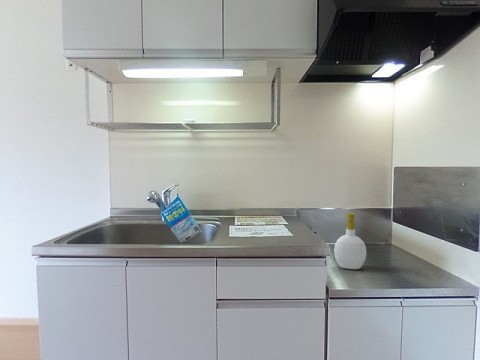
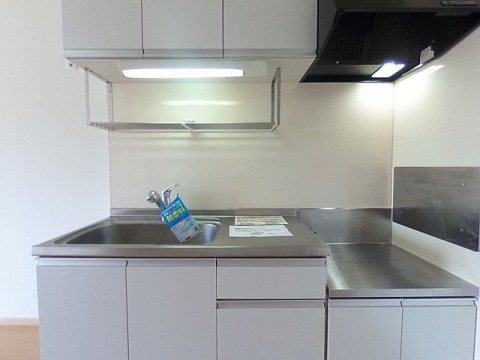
- soap bottle (350, 240)
